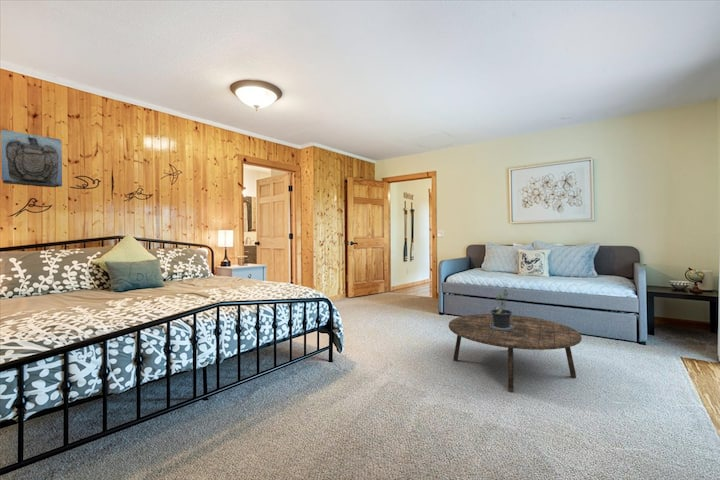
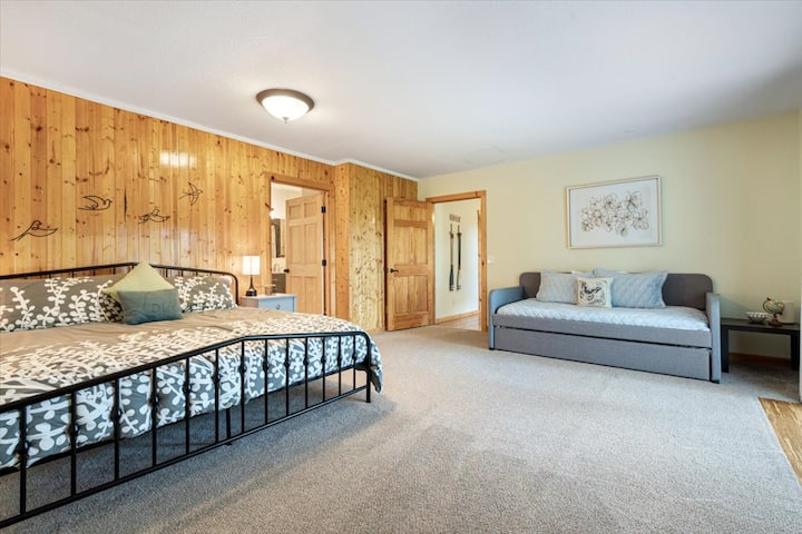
- potted plant (501, 309)
- wall sculpture (33, 160)
- coffee table (510, 347)
